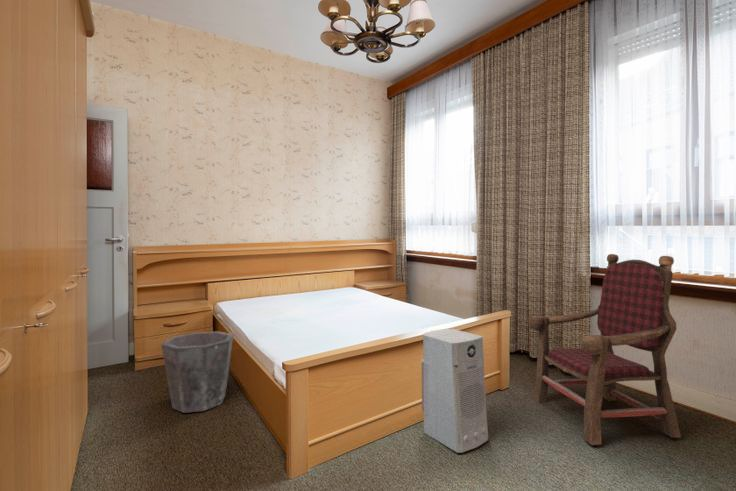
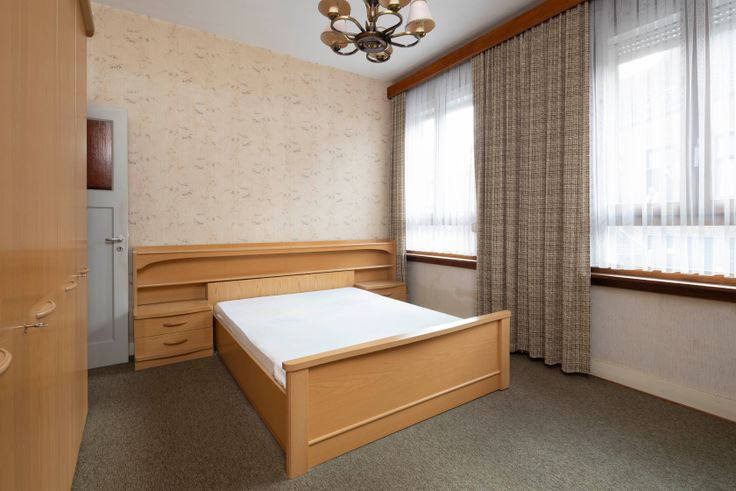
- armchair (599, 336)
- waste bin (199, 370)
- air purifier (453, 384)
